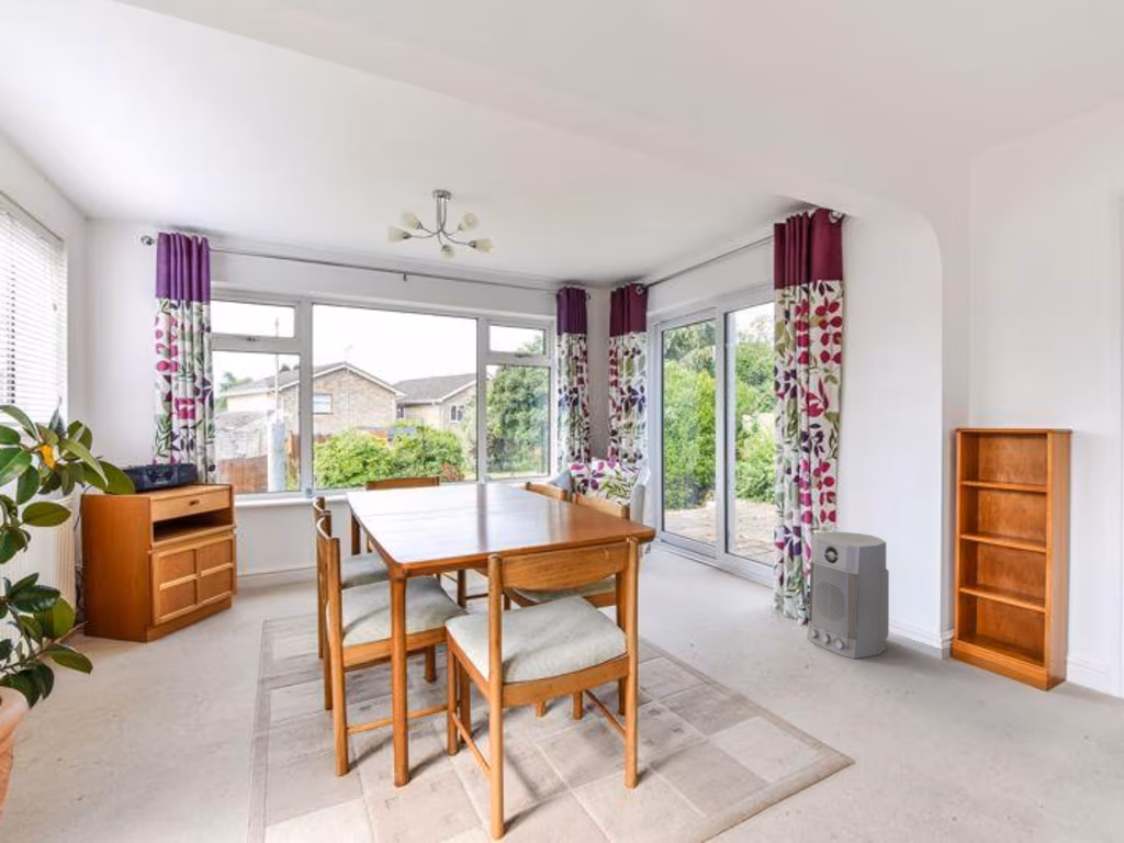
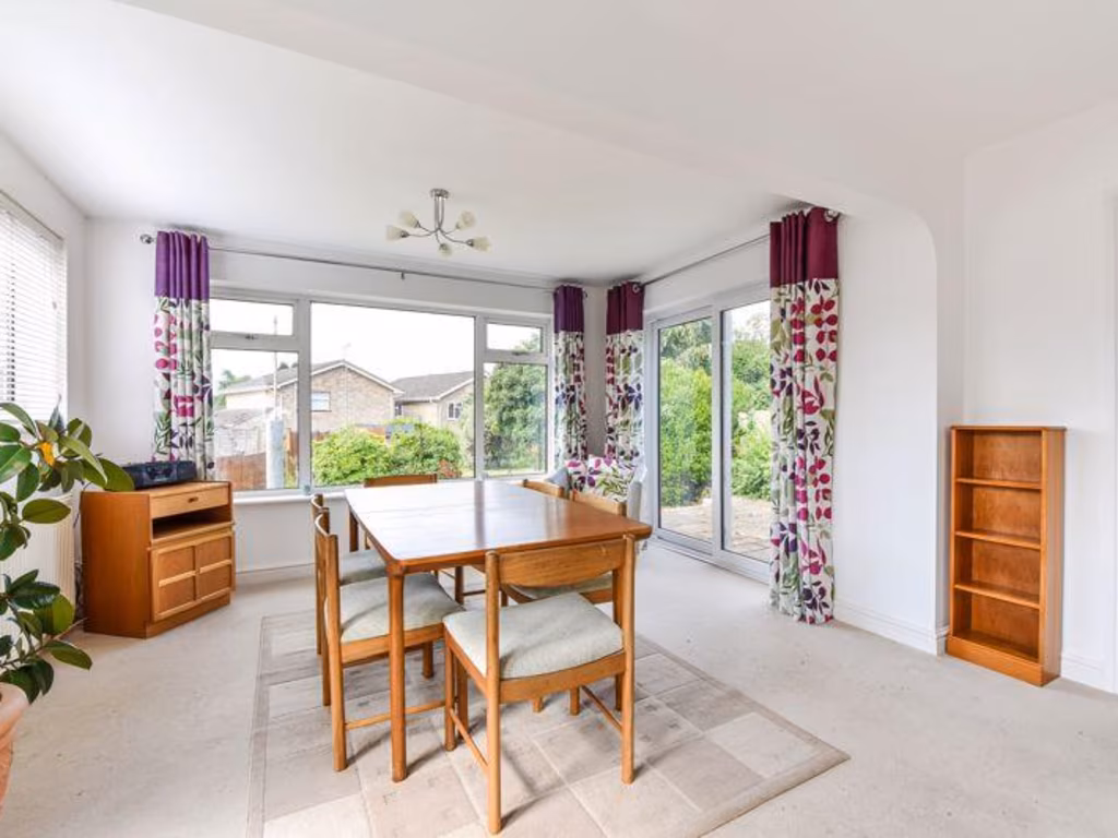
- air purifier (850, 589)
